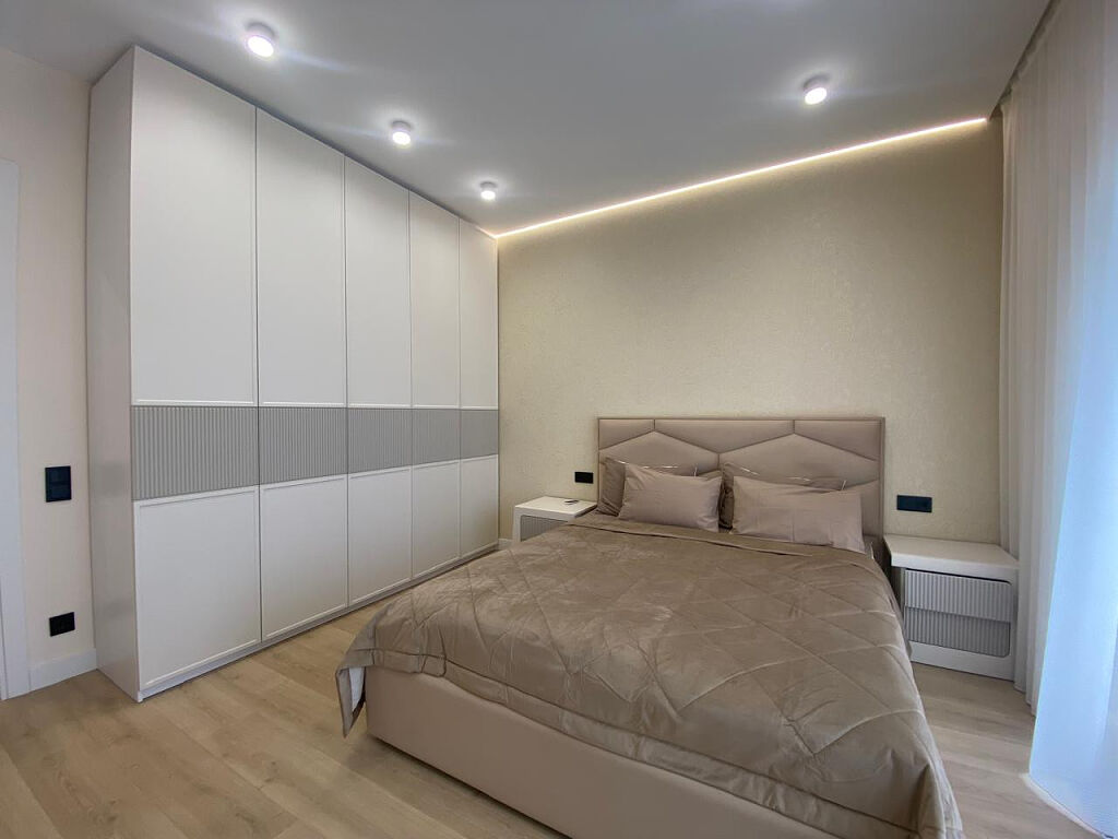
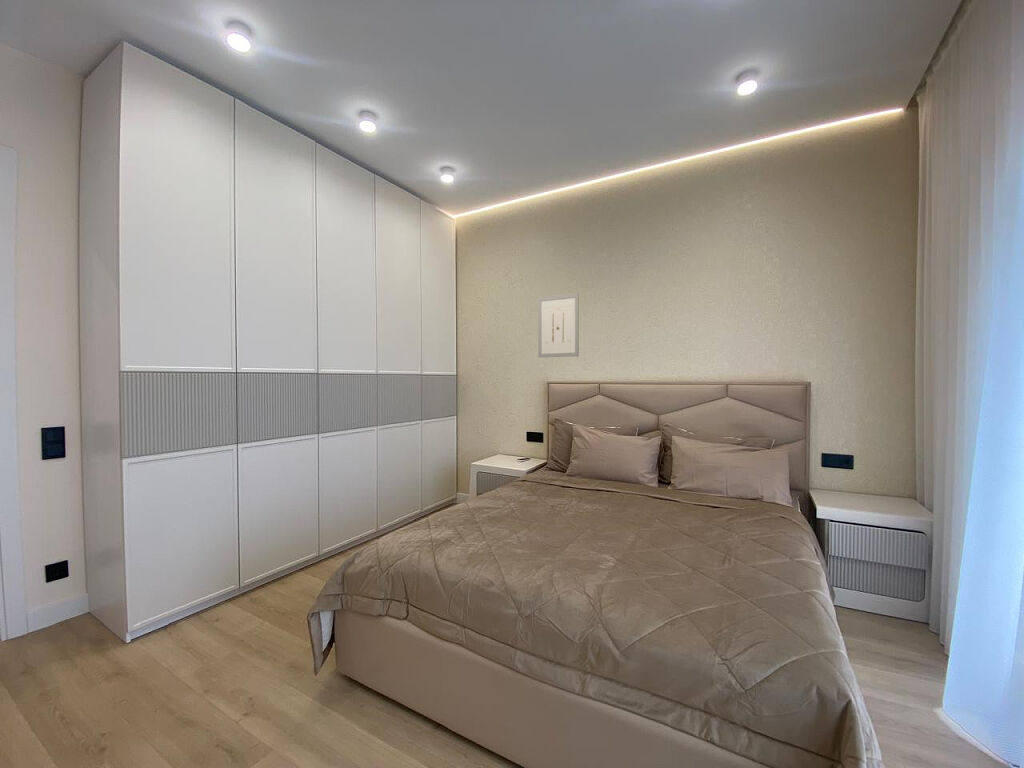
+ wall art (557, 326)
